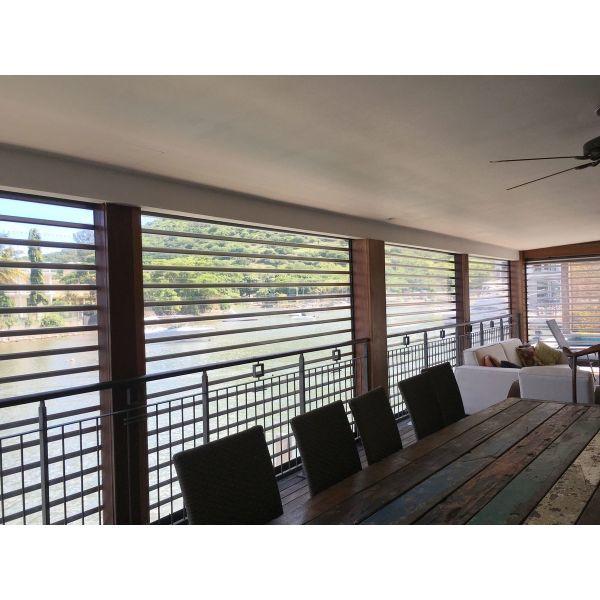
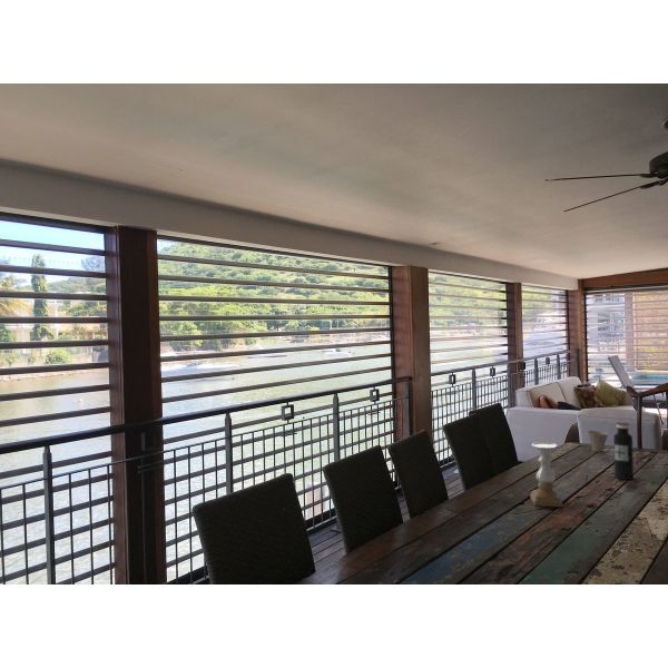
+ candle holder (544, 473)
+ water bottle (622, 450)
+ cup (598, 441)
